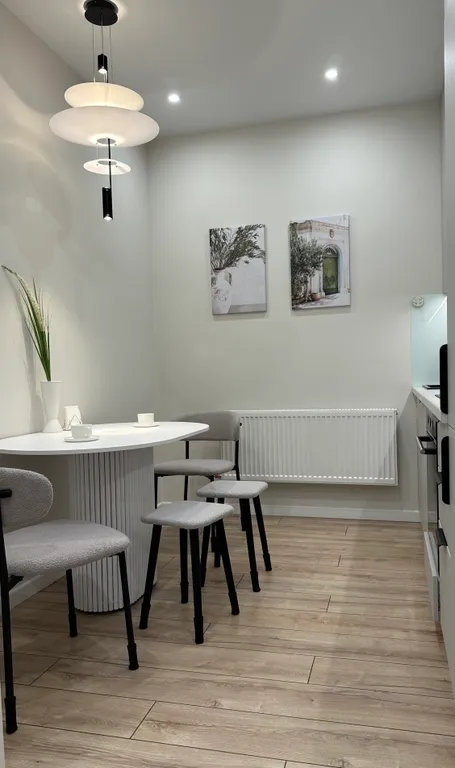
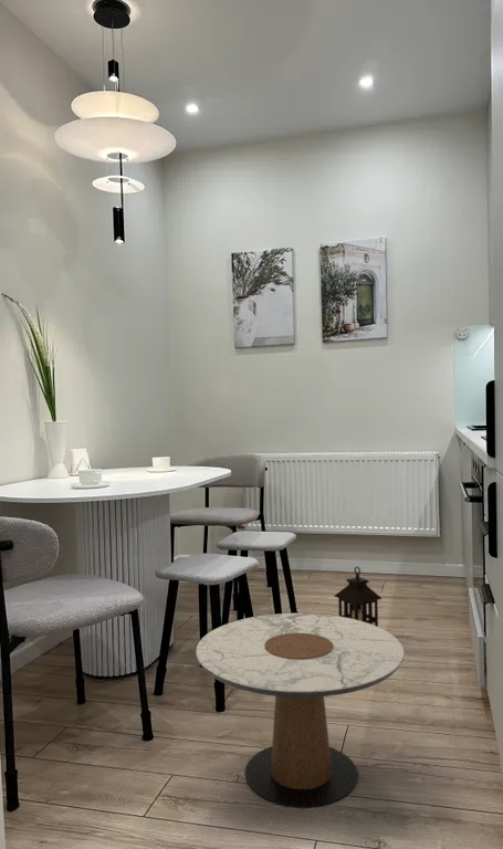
+ lantern (357, 605)
+ side table (300, 709)
